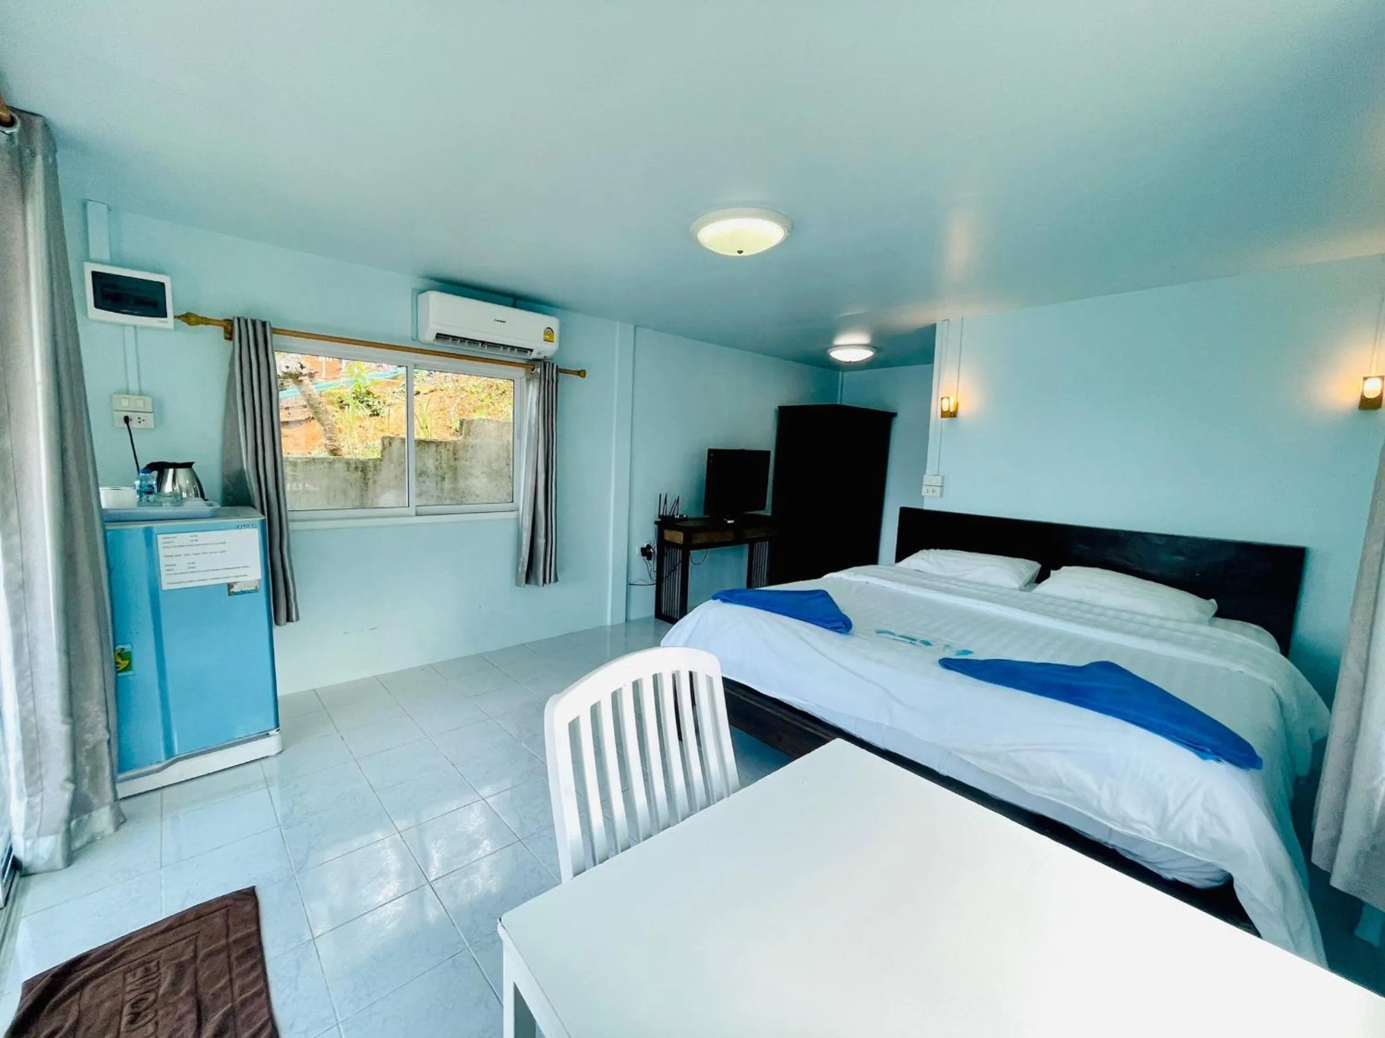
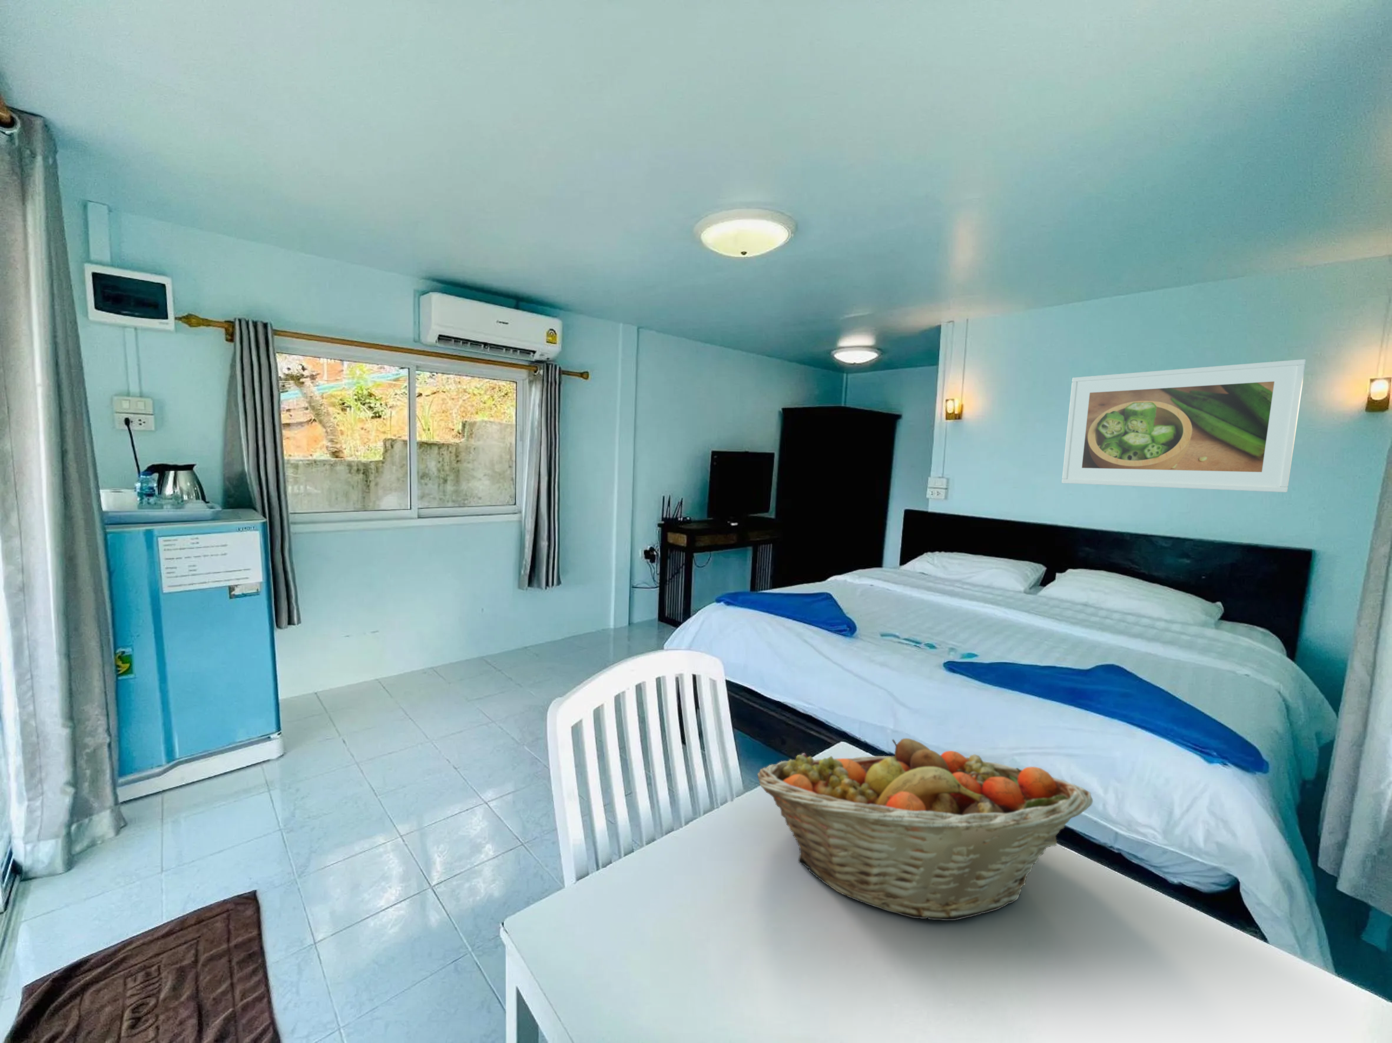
+ fruit basket (911, 805)
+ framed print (1168, 428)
